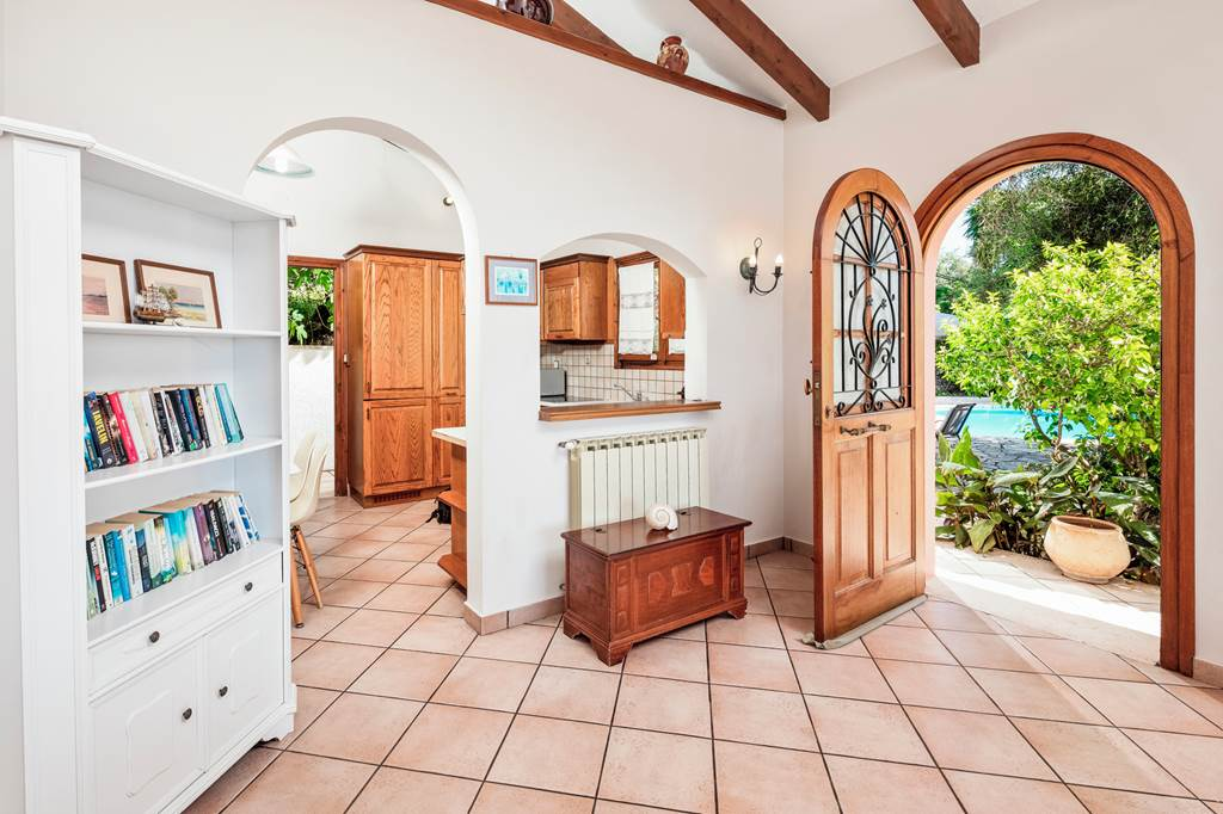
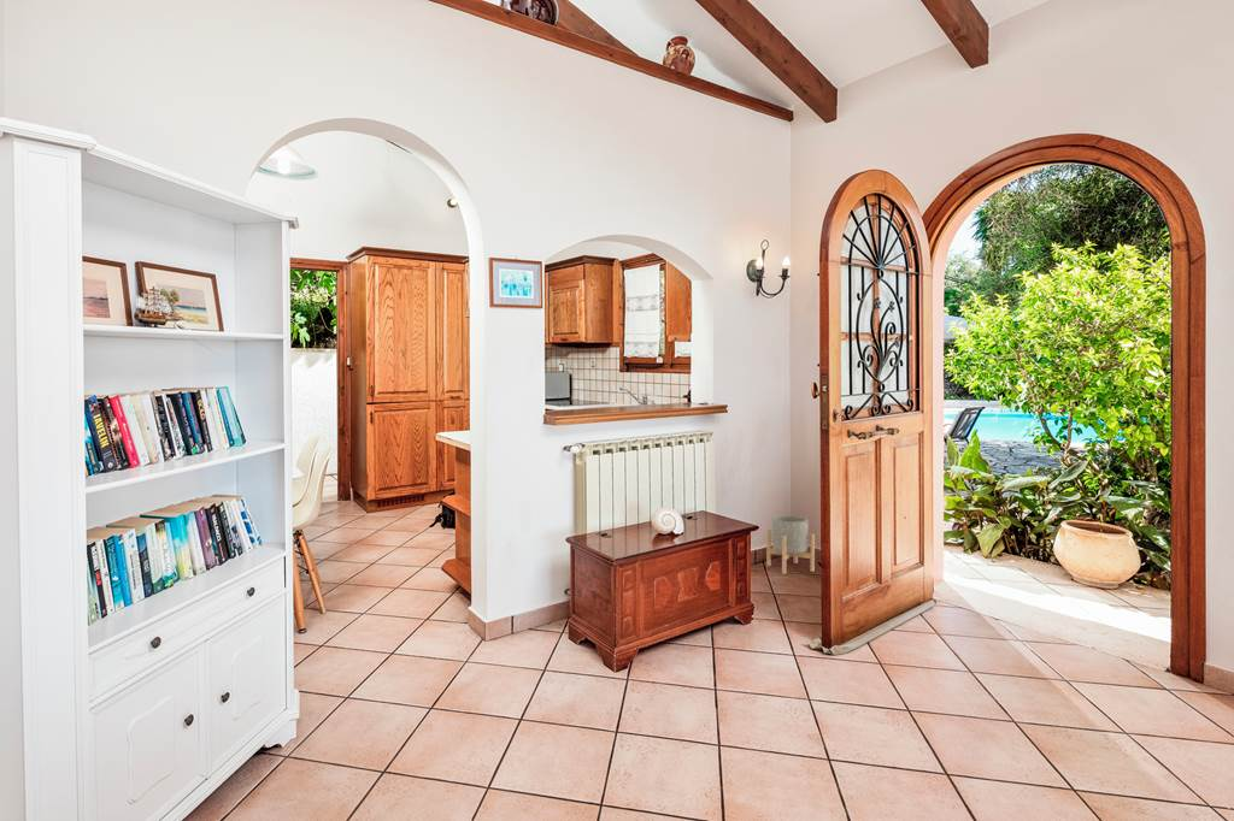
+ planter (789, 543)
